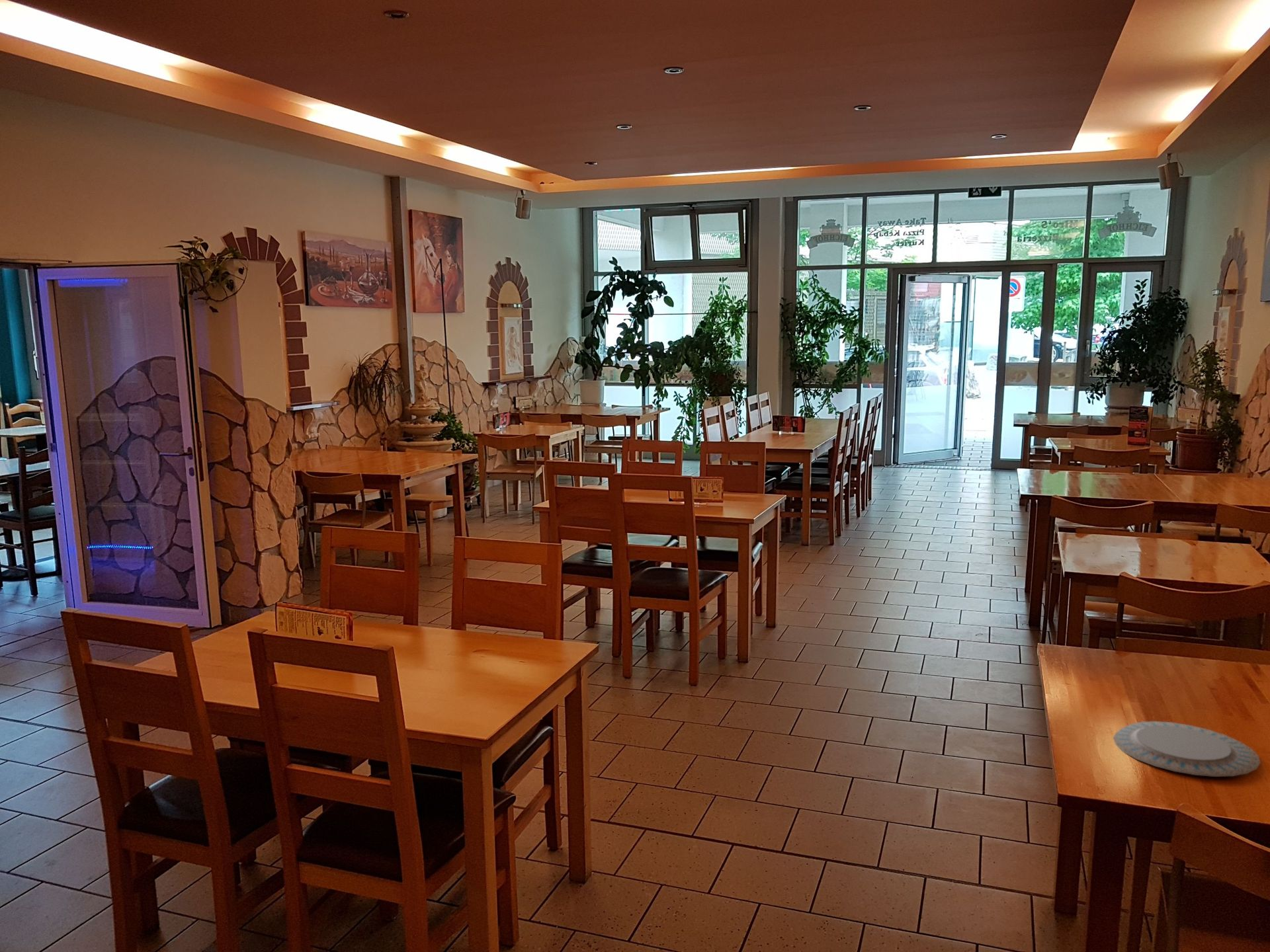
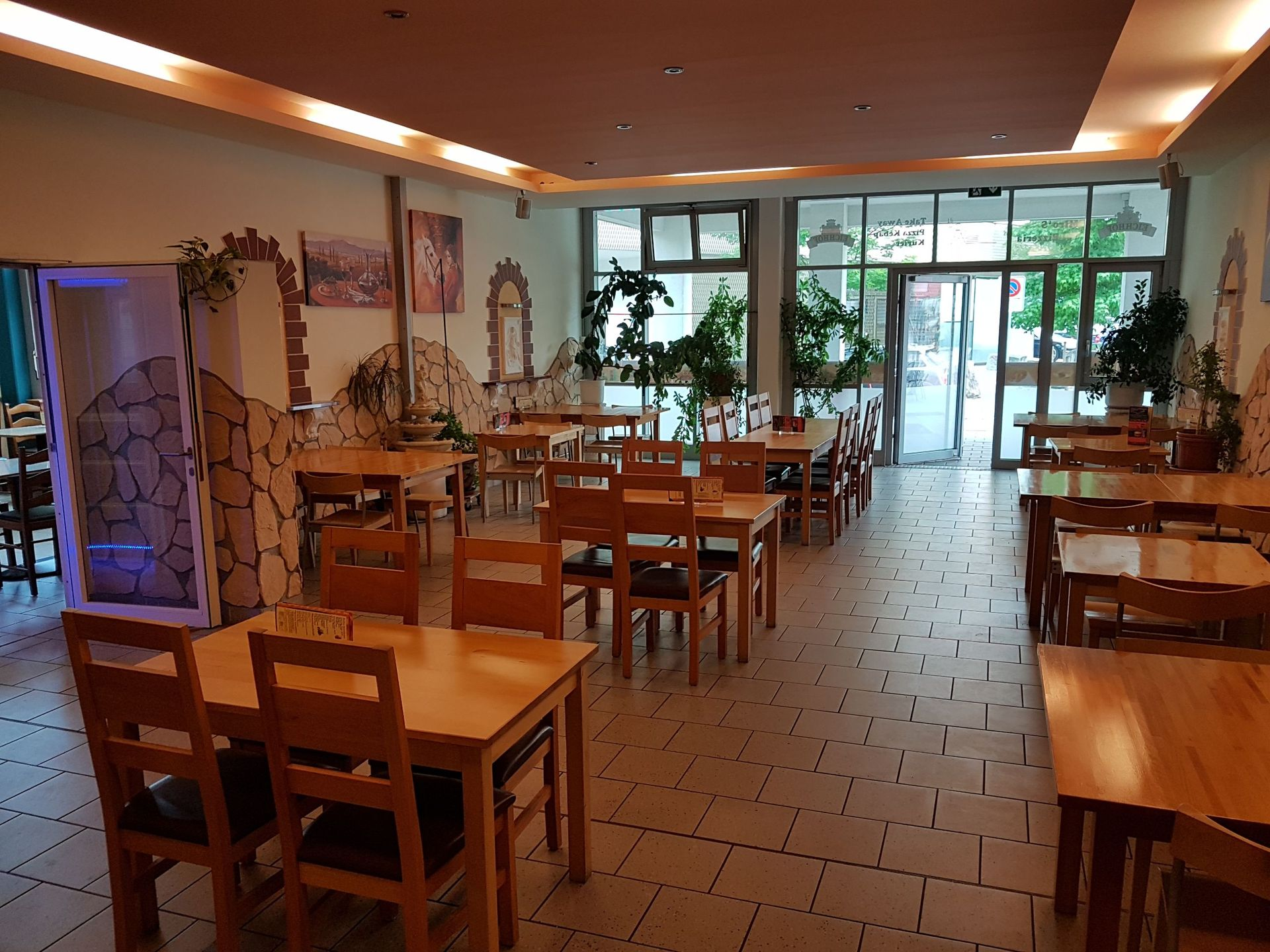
- chinaware (1182, 744)
